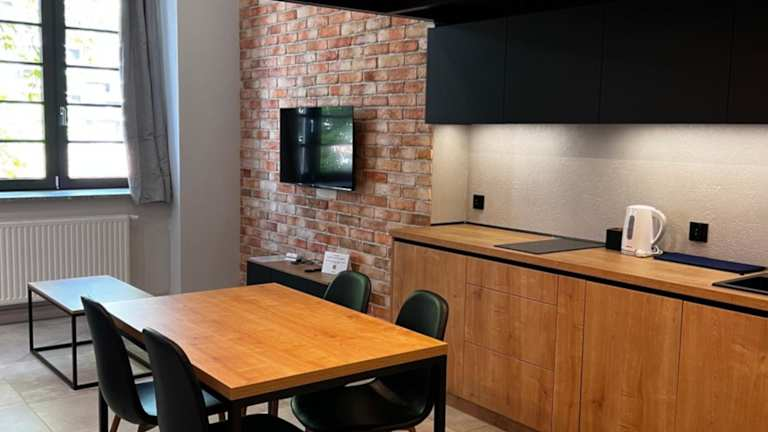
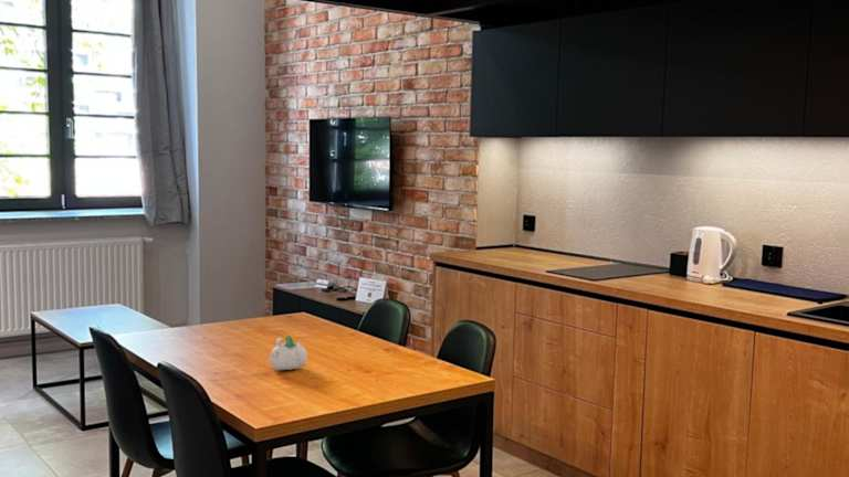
+ succulent planter (287, 351)
